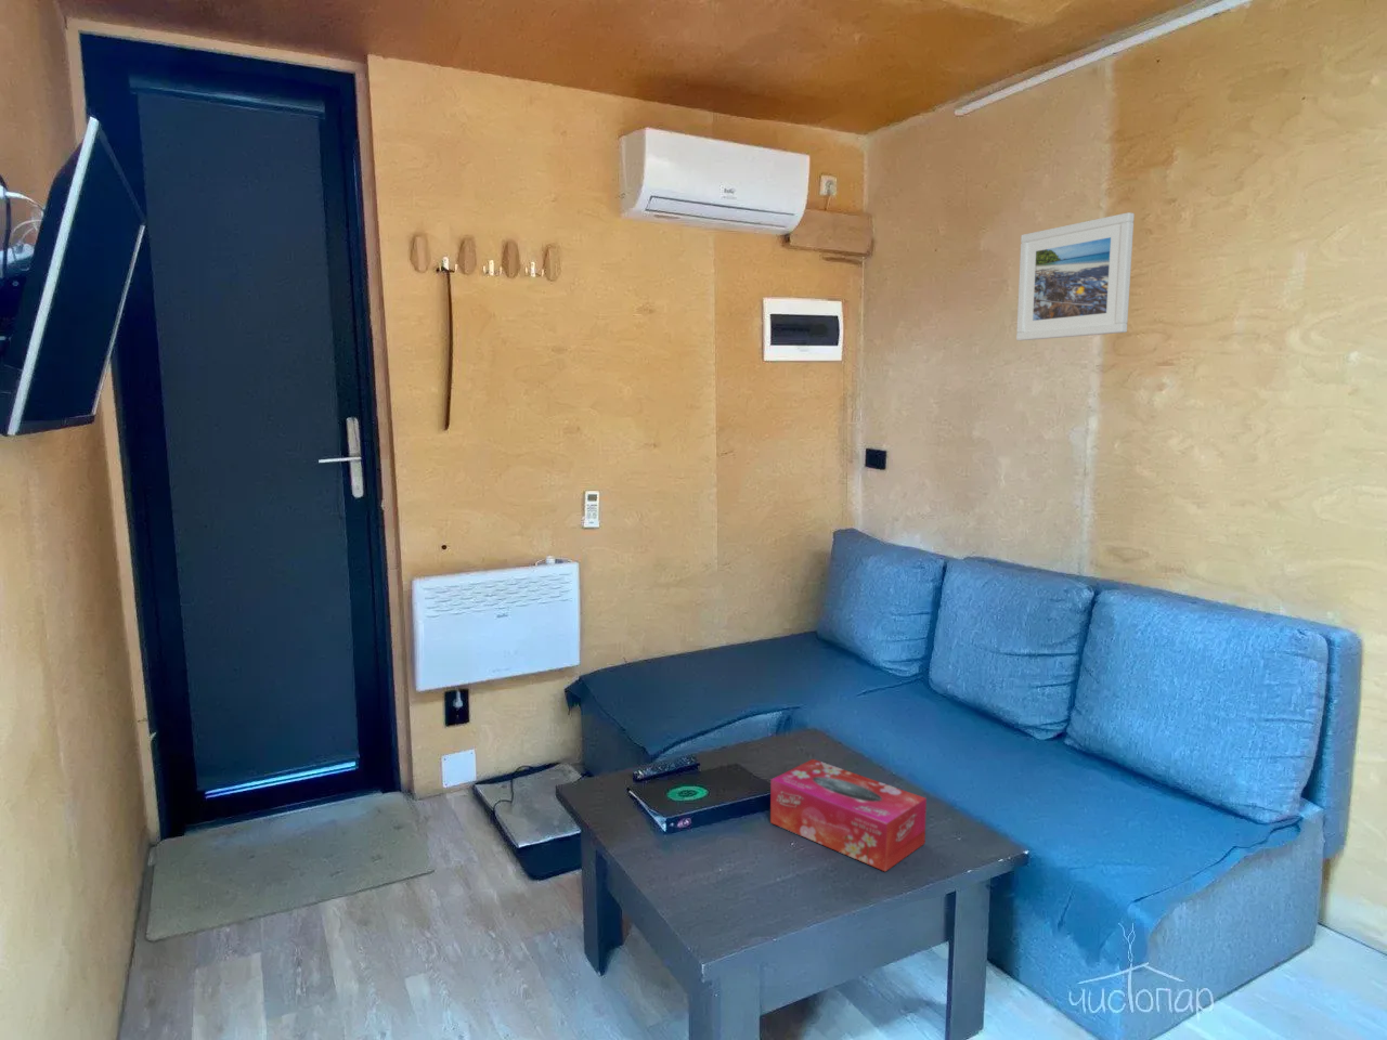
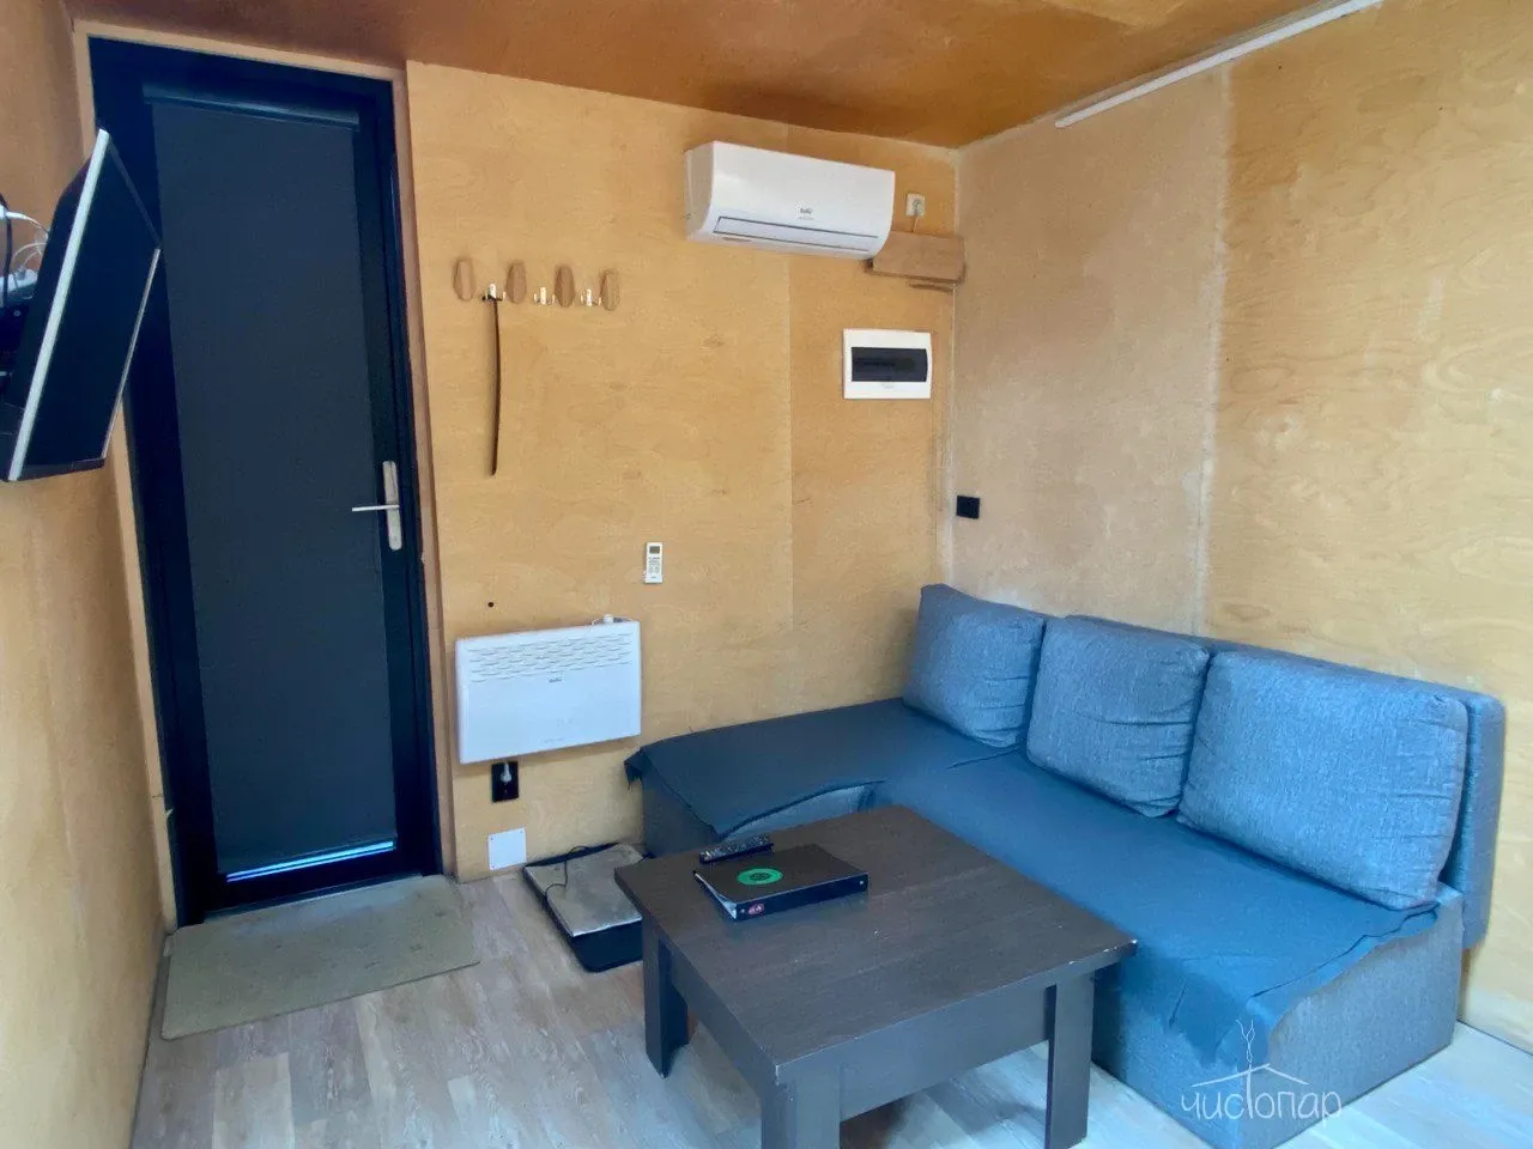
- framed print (1070, 281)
- tissue box (845, 811)
